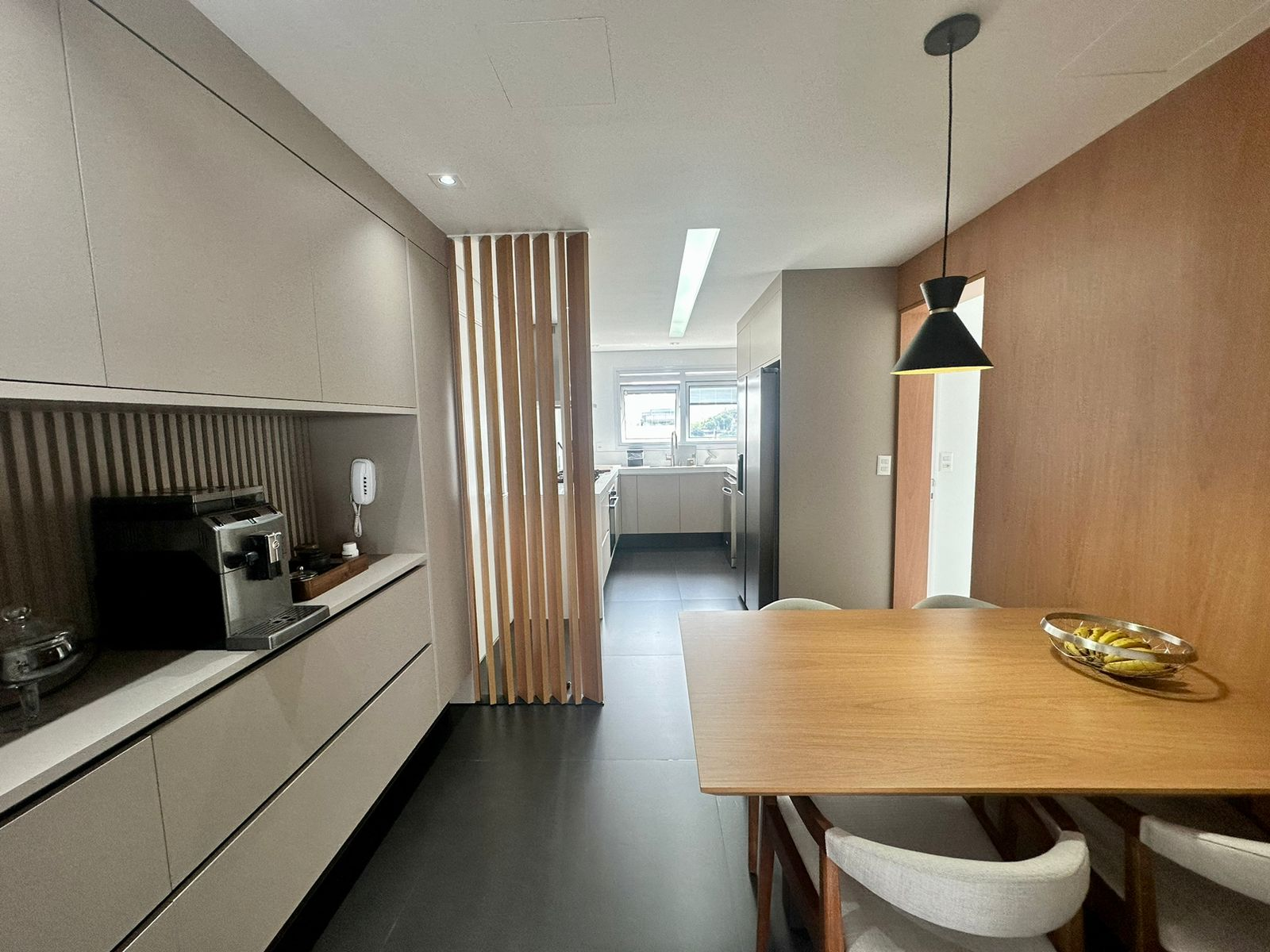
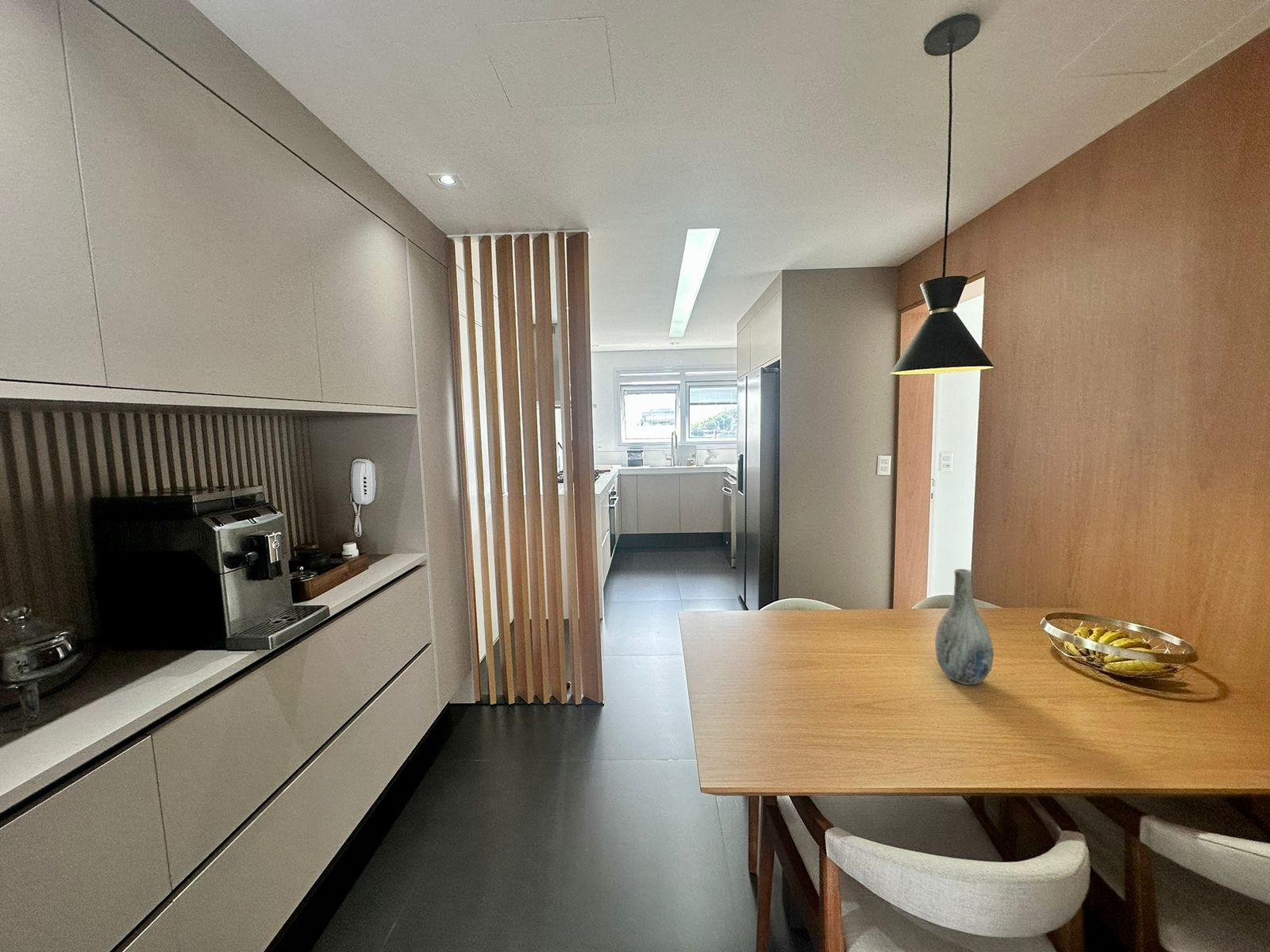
+ vase (964, 624)
